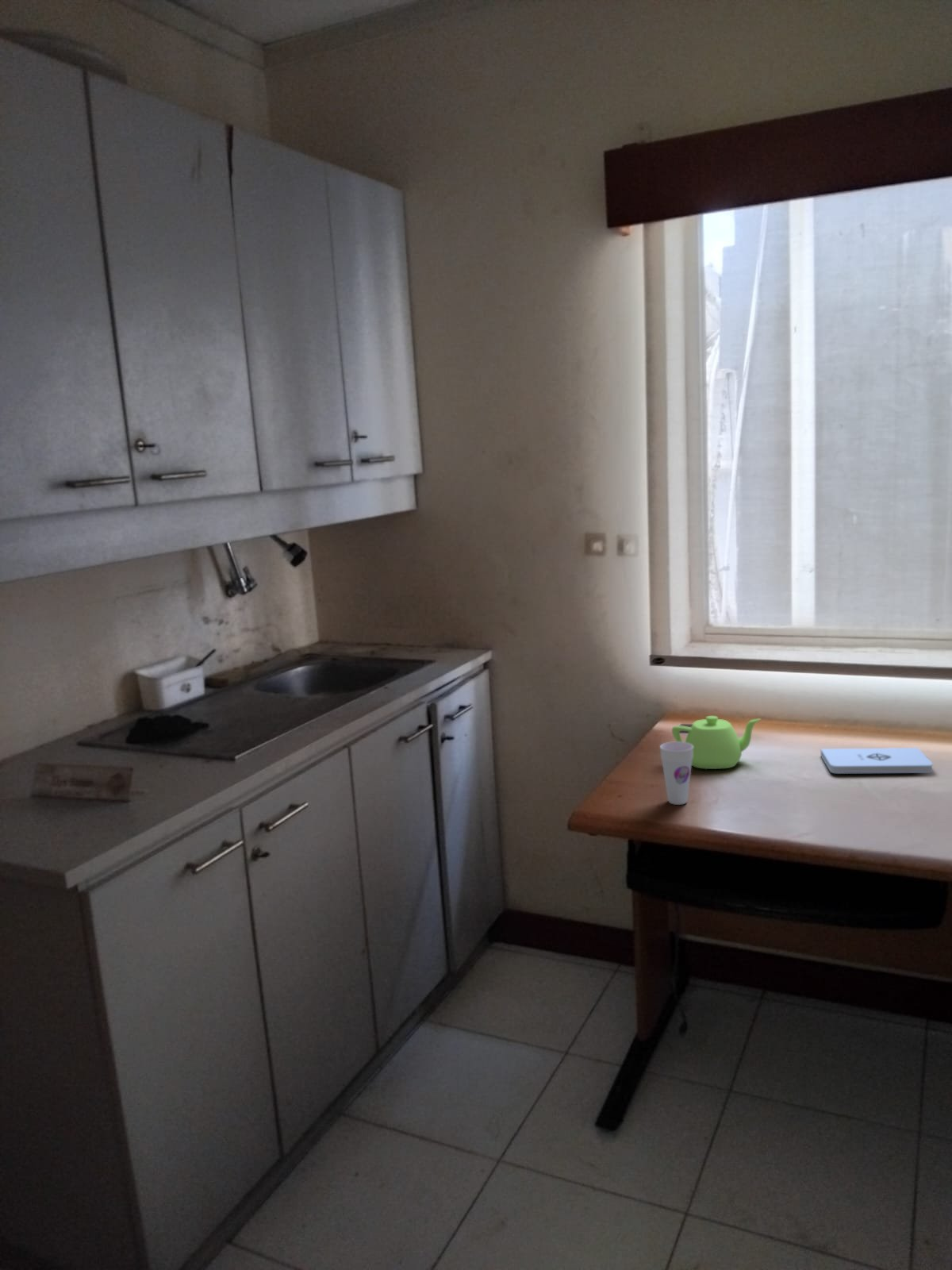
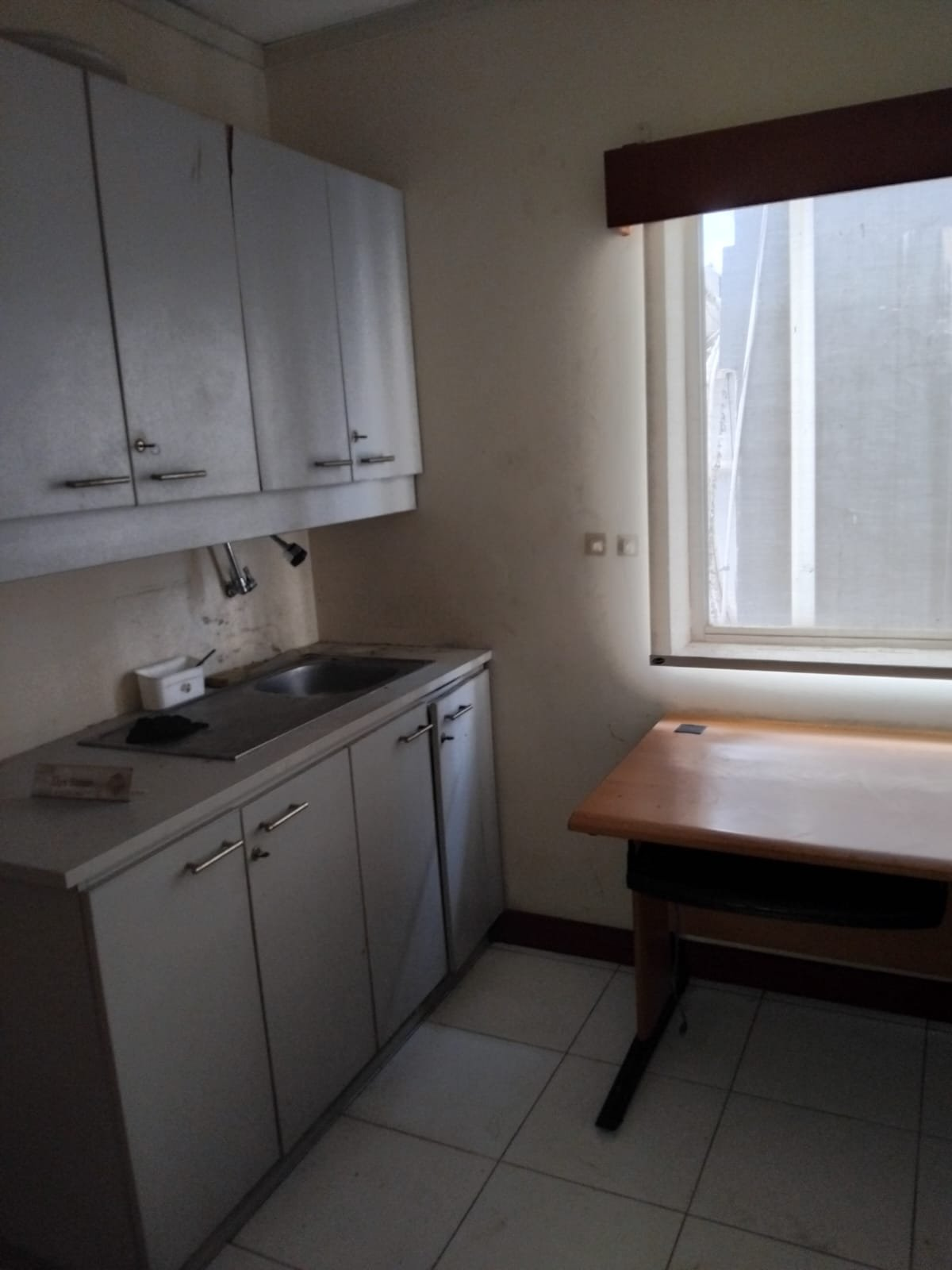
- notepad (875, 760)
- teapot (716, 739)
- cup (677, 774)
